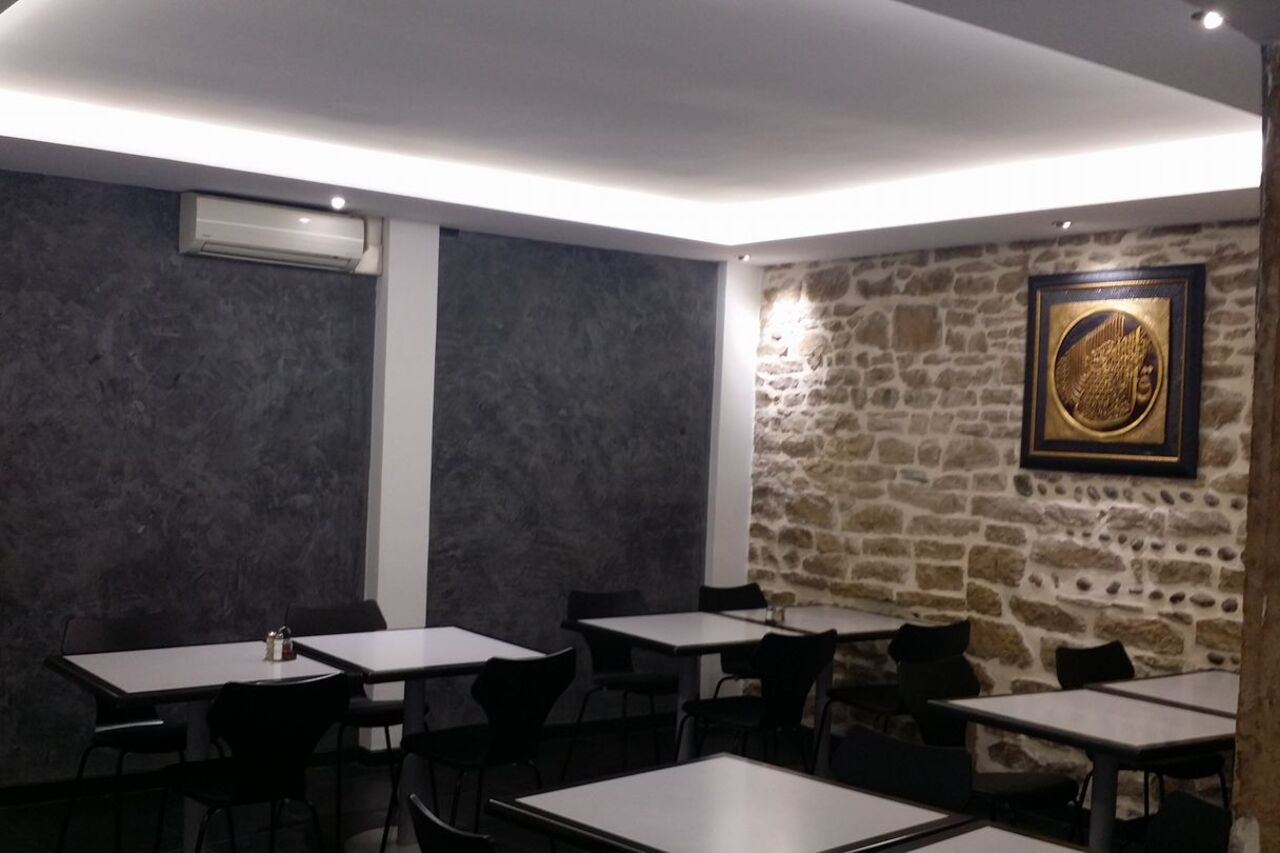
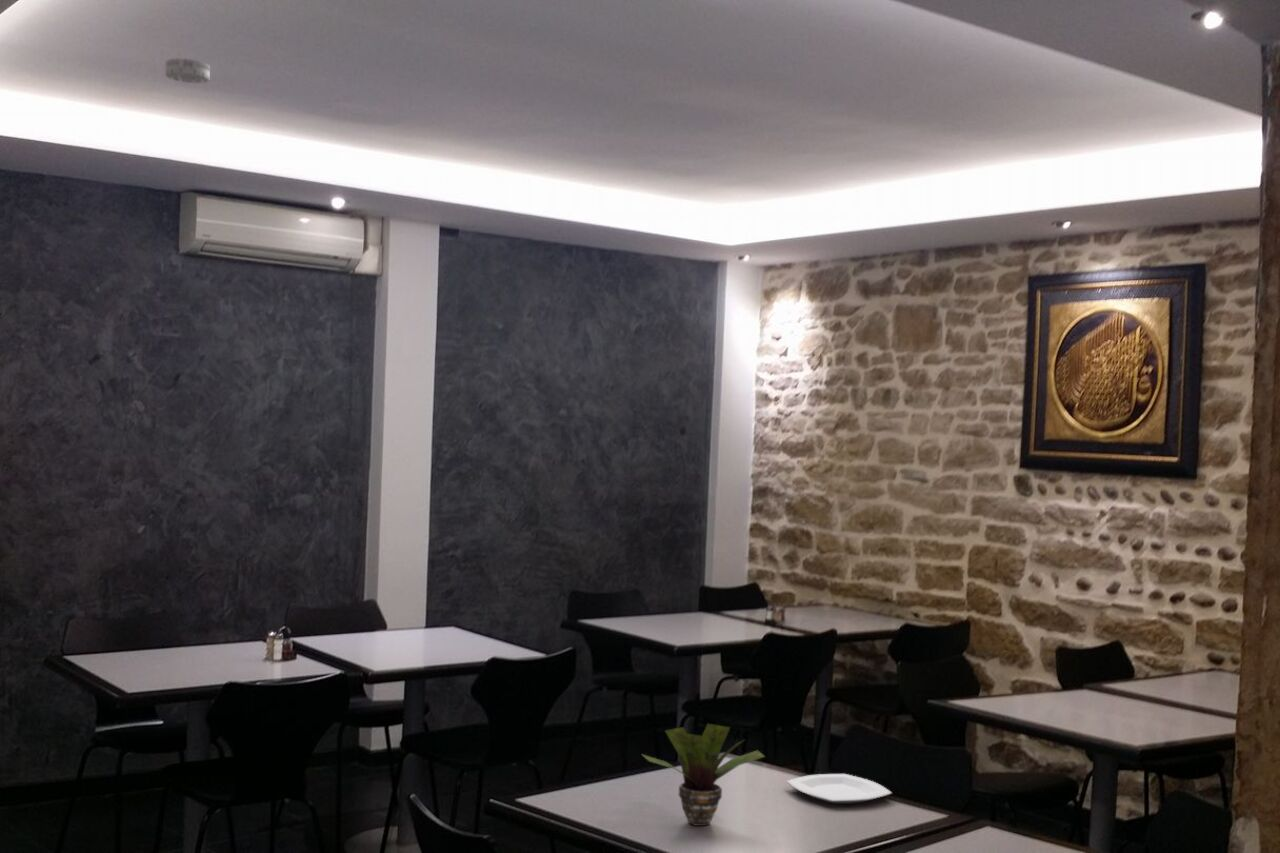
+ smoke detector (187, 70)
+ plate (838, 790)
+ potted plant (703, 774)
